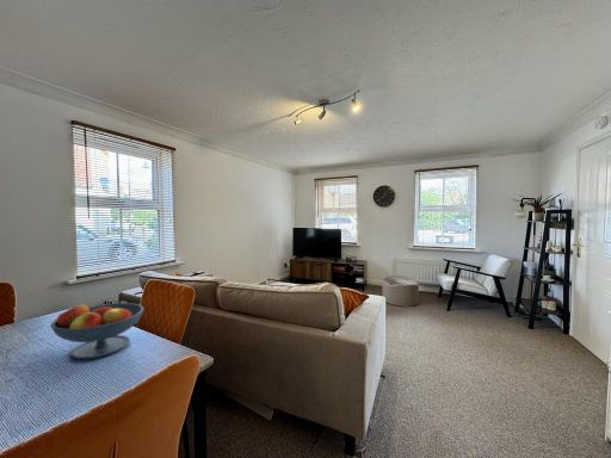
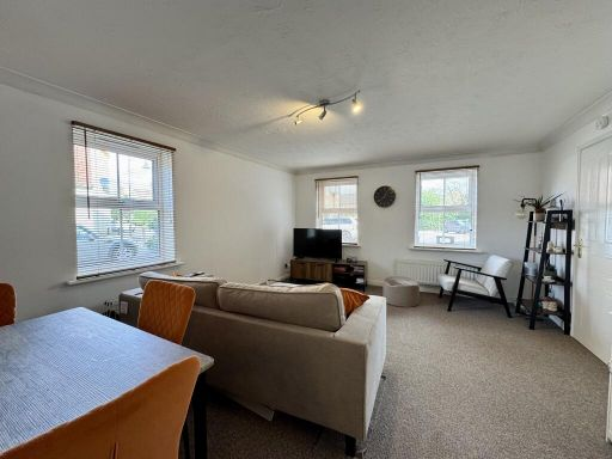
- fruit bowl (101, 324)
